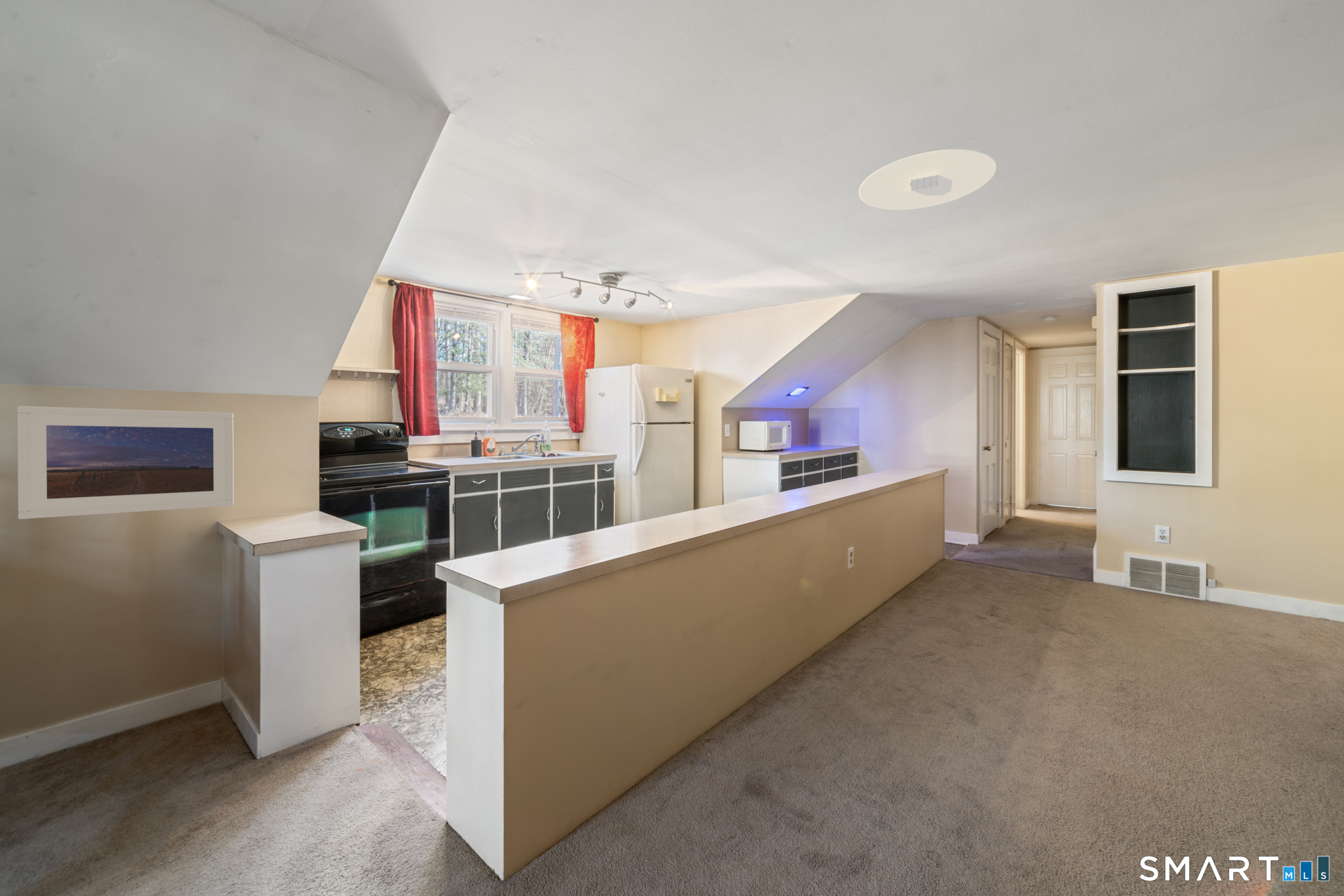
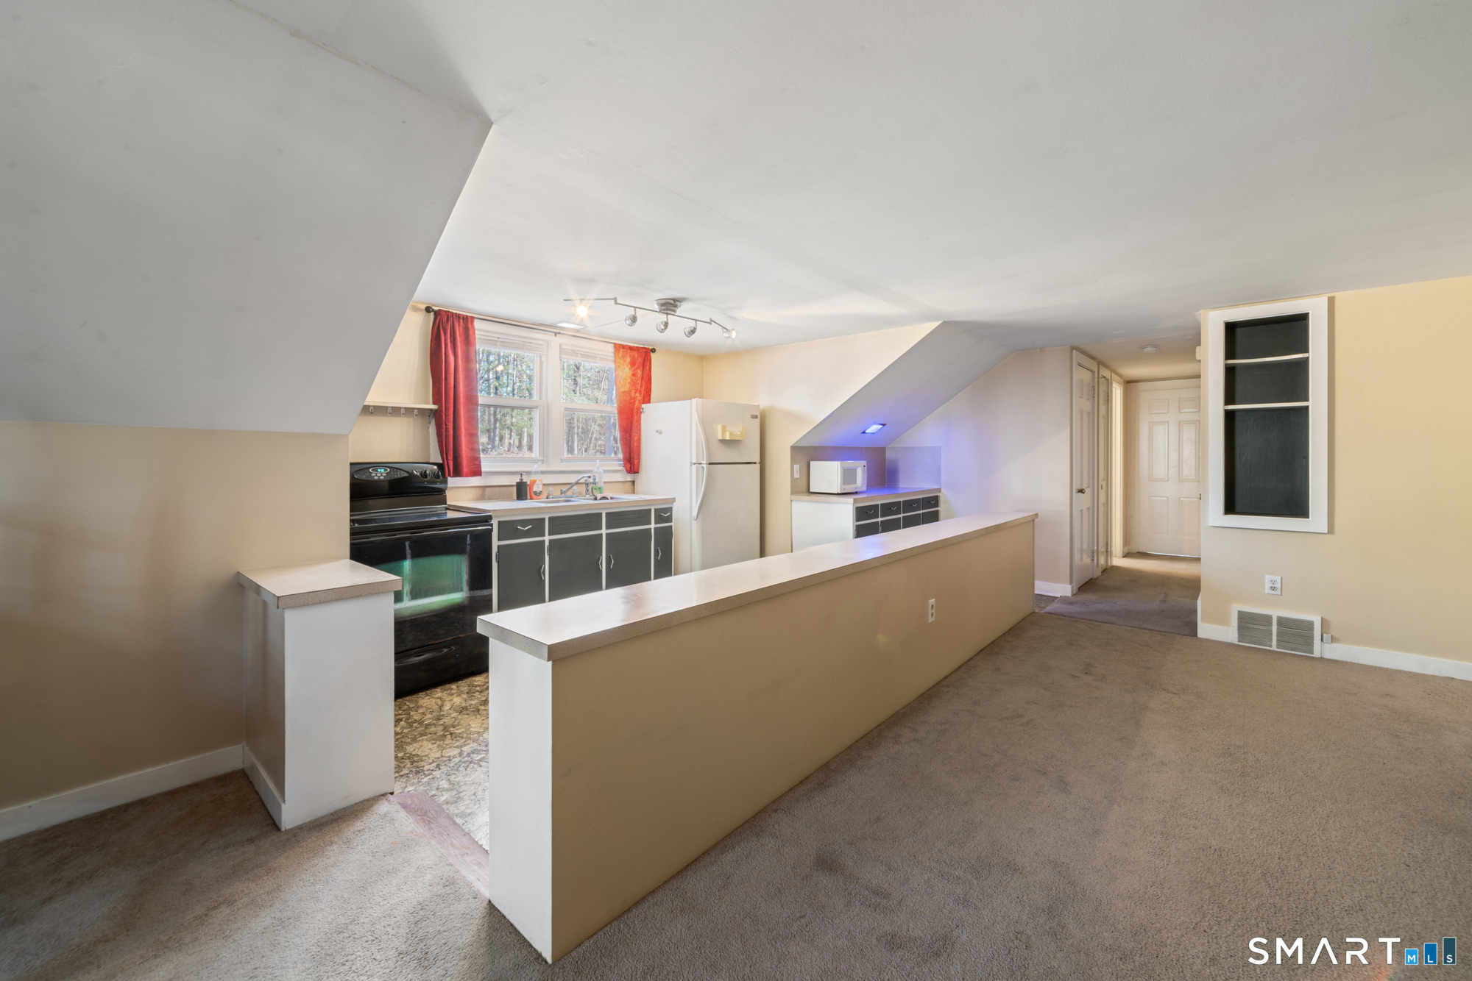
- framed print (136, 460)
- ceiling light (924, 177)
